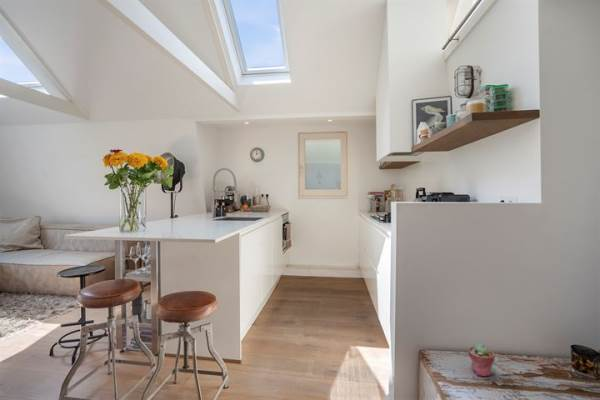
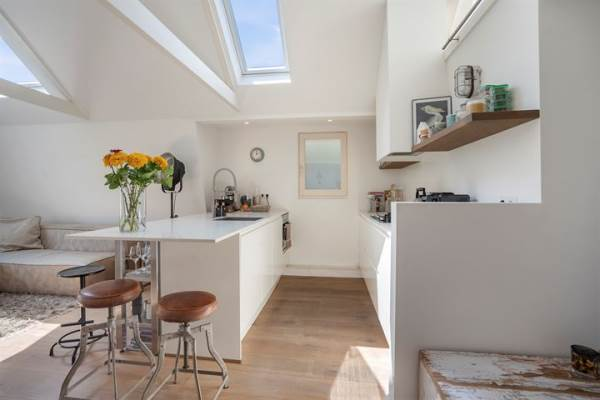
- potted succulent (481, 357)
